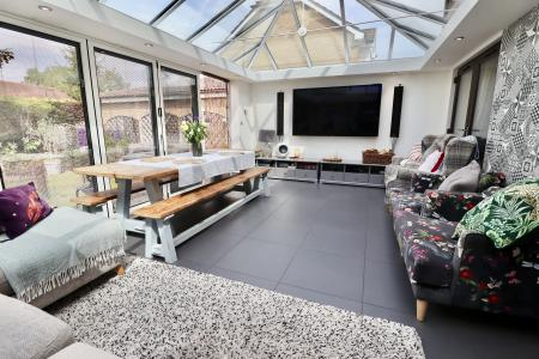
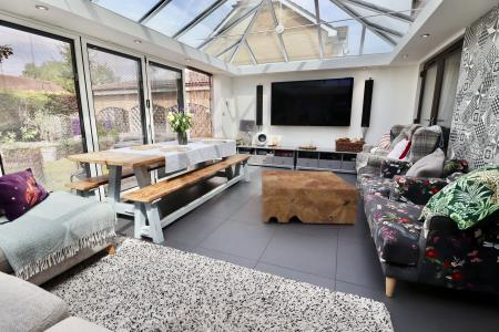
+ coffee table (302, 193)
